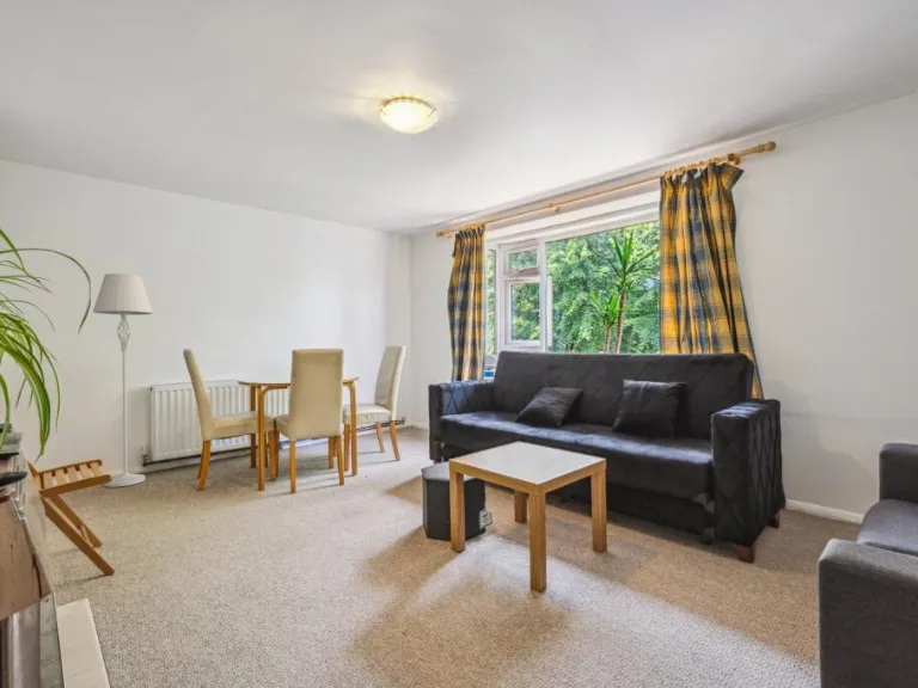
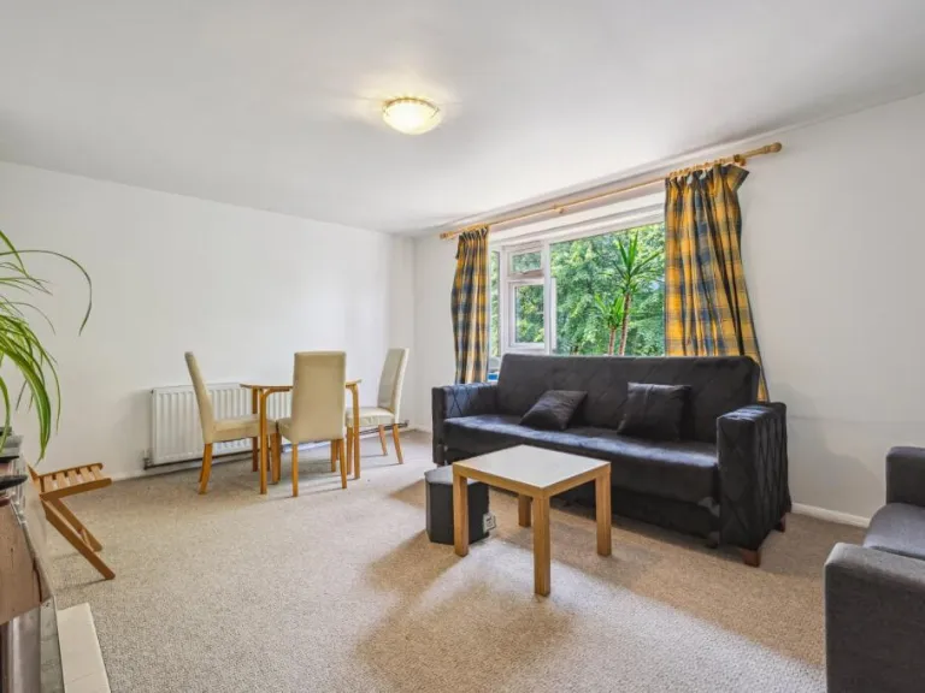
- floor lamp (124, 379)
